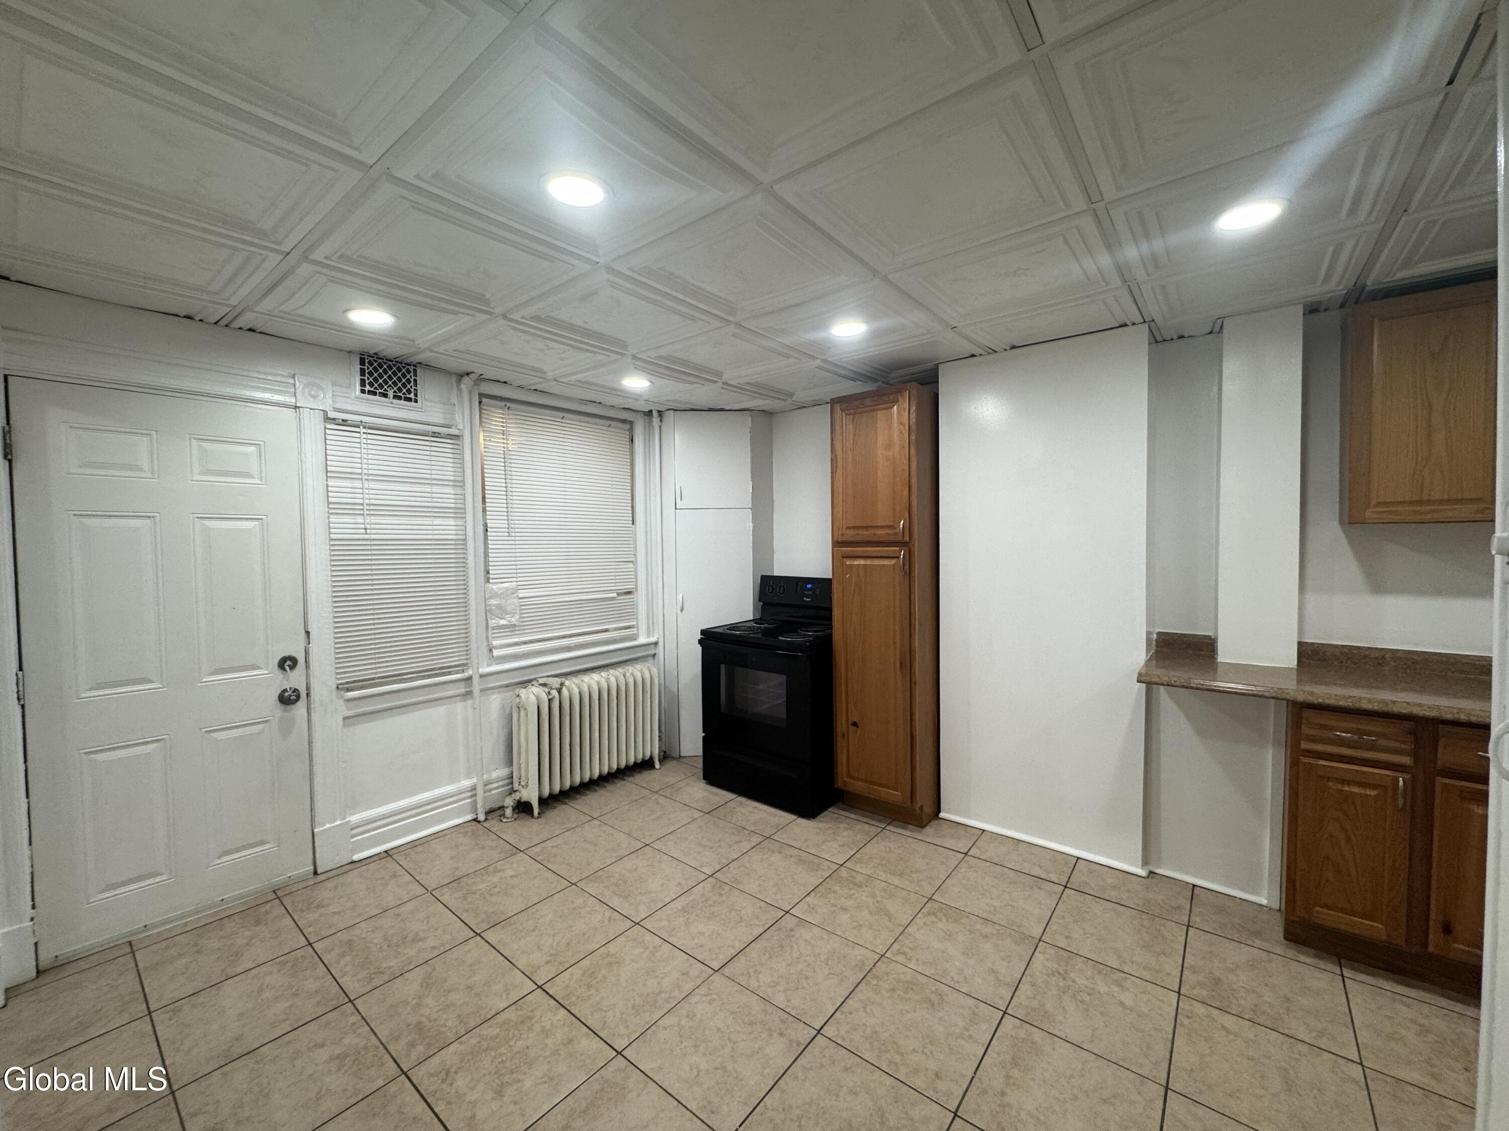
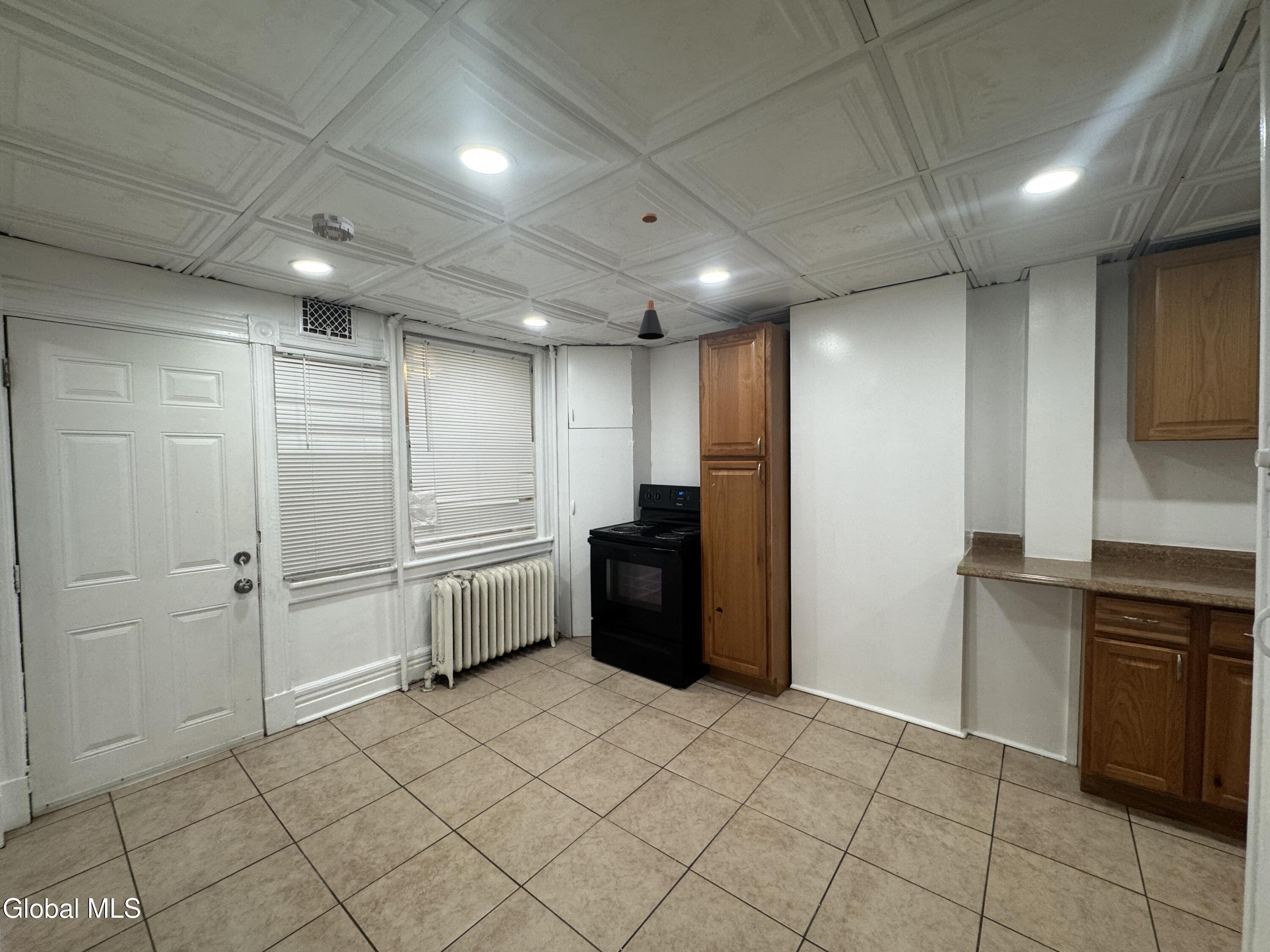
+ pendant lamp (650, 287)
+ smoke detector (333, 226)
